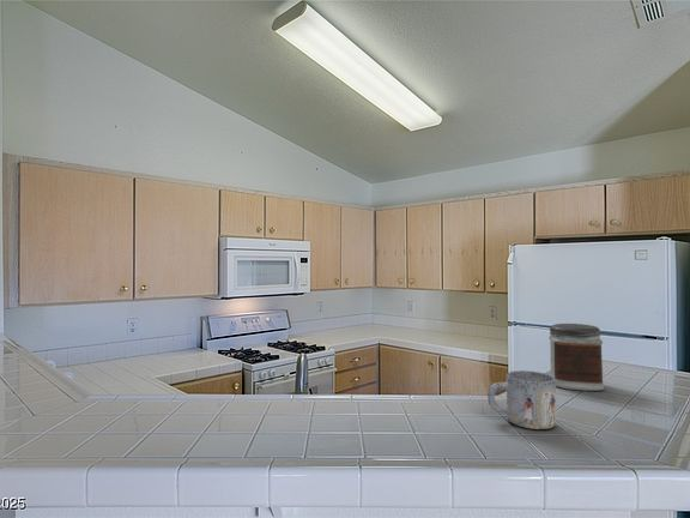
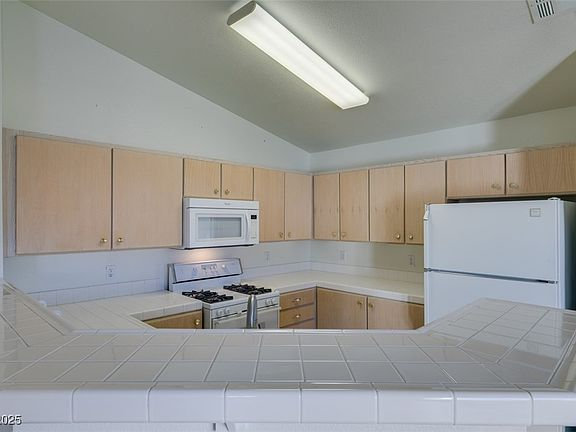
- jar (575, 355)
- mug (521, 398)
